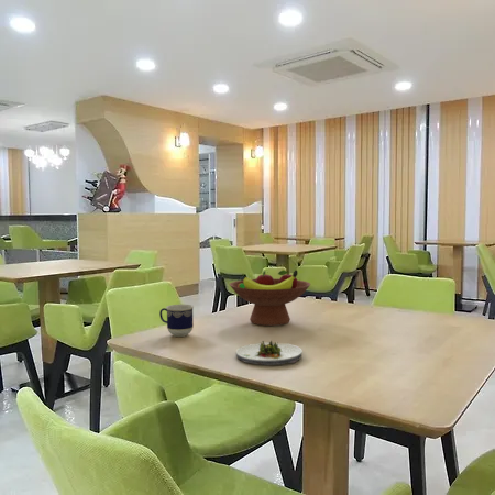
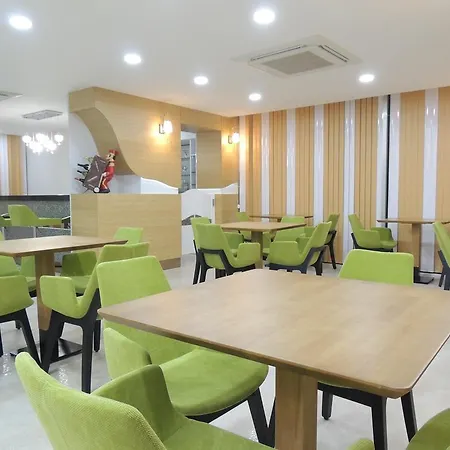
- fruit bowl (270, 295)
- salad plate (268, 349)
- cup (176, 320)
